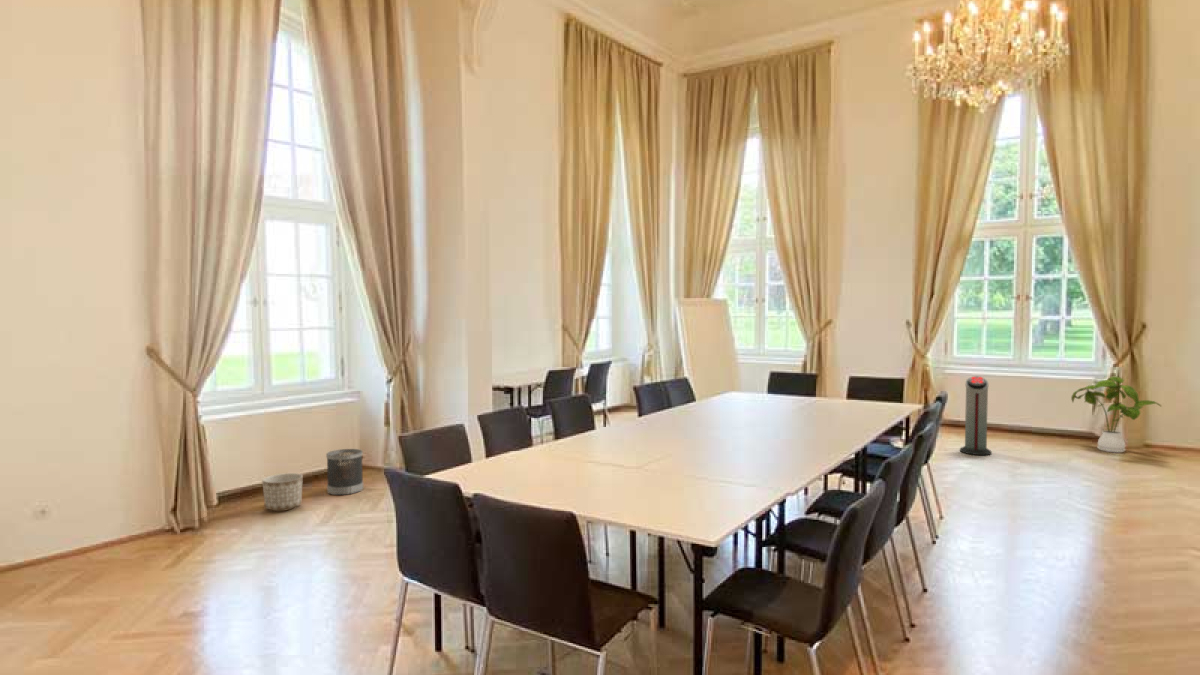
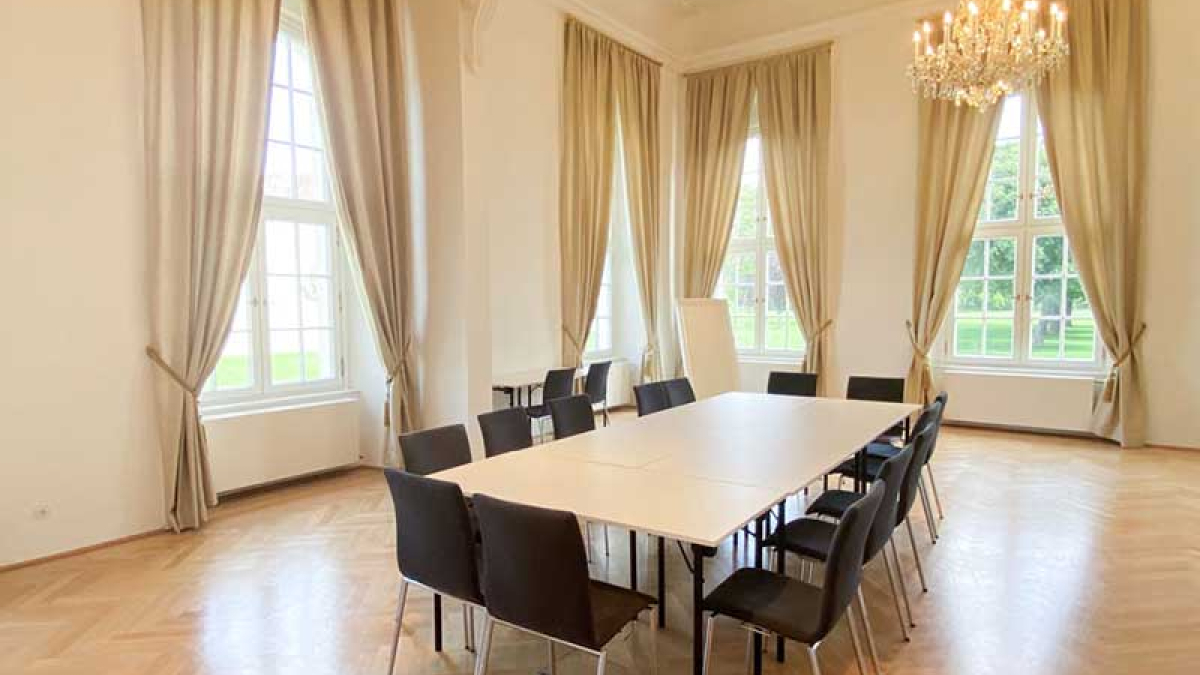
- air purifier (976, 414)
- house plant (1119, 414)
- planter (283, 492)
- wastebasket (345, 471)
